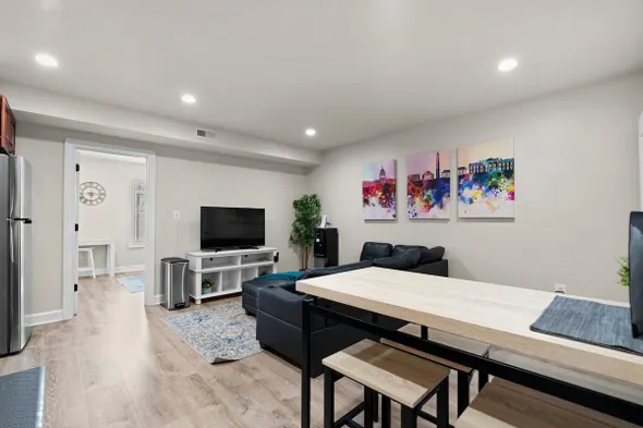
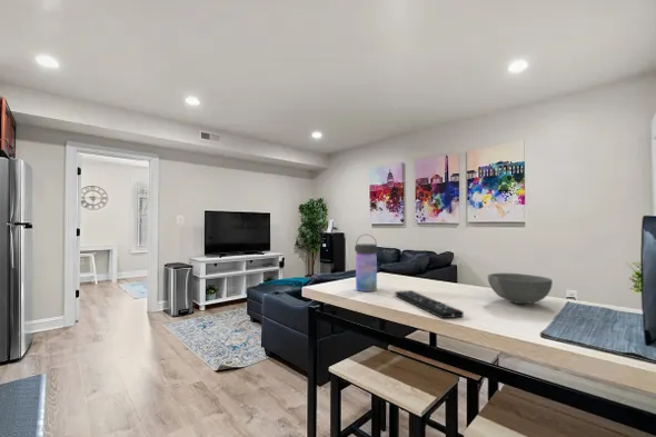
+ bowl (518, 288)
+ water bottle (366, 261)
+ remote control (425, 301)
